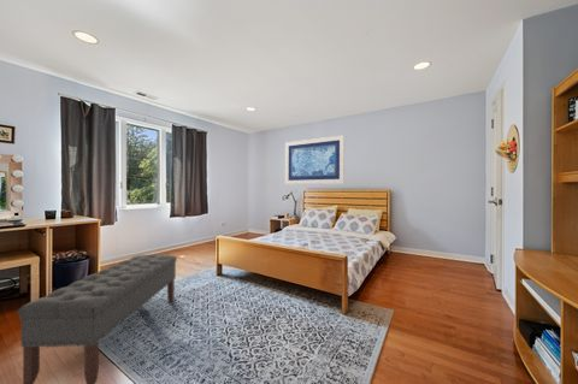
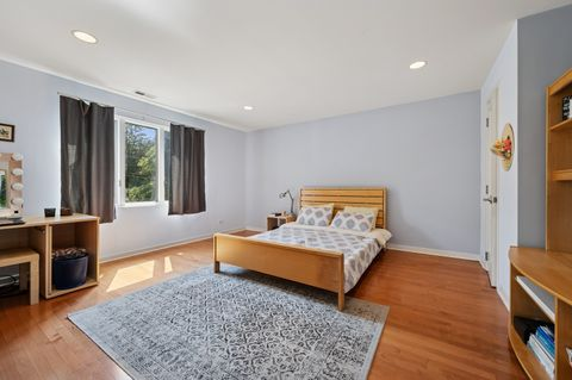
- wall art (312, 161)
- bench (119, 301)
